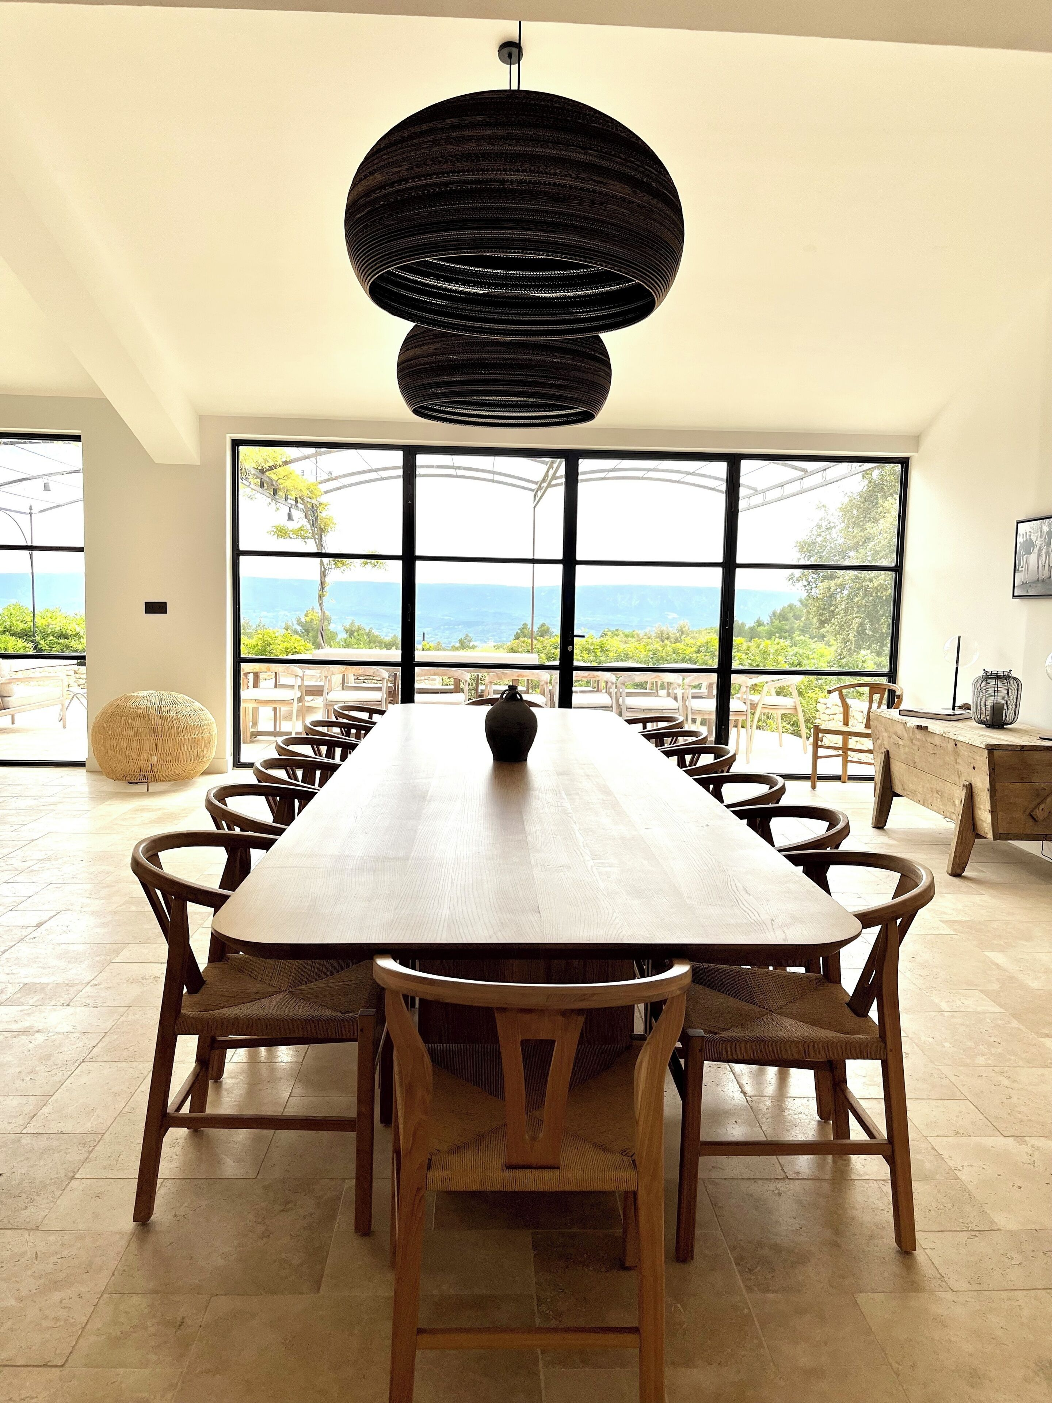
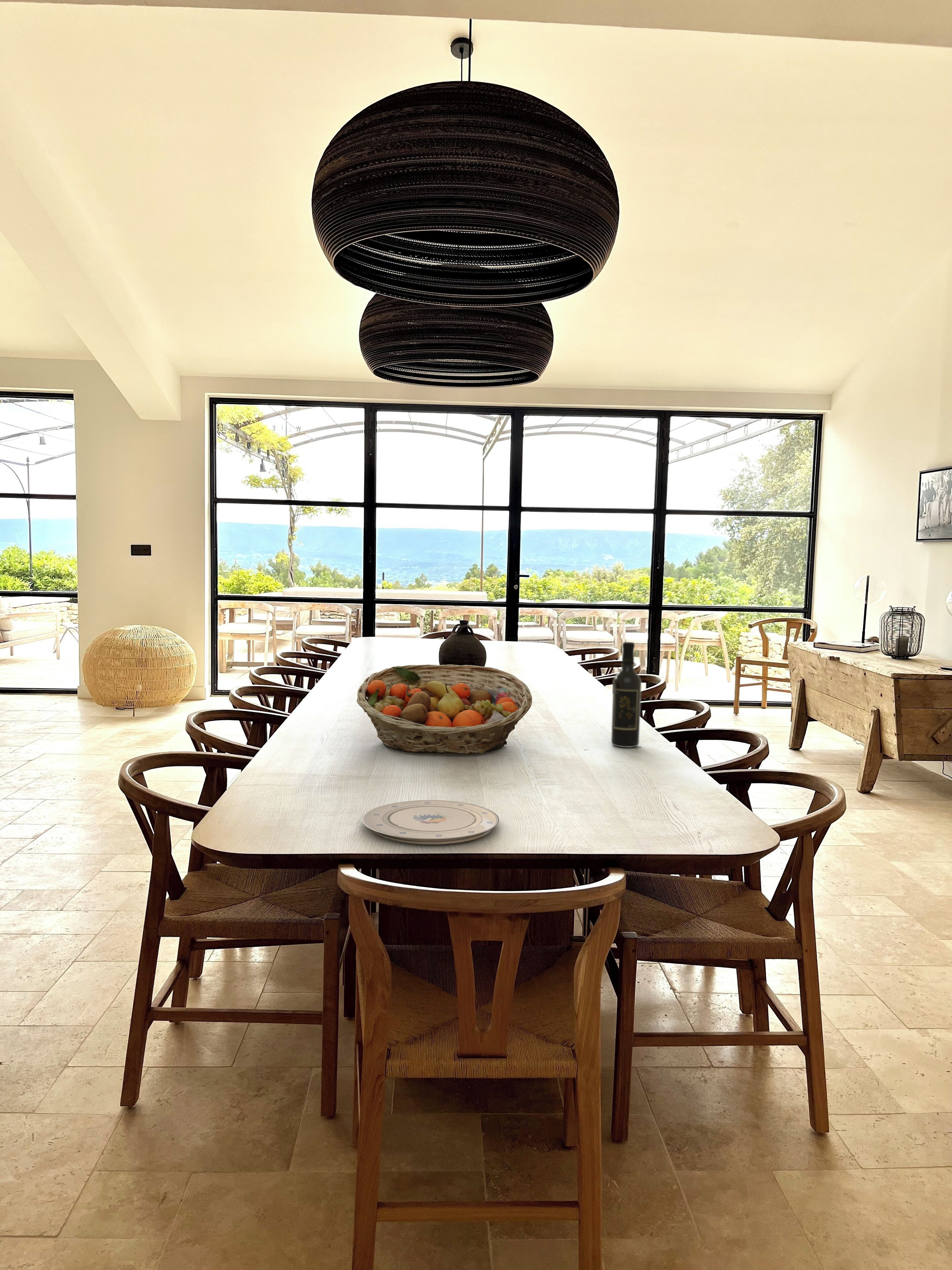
+ fruit basket (444, 707)
+ plate (430, 821)
+ wine bottle (627, 694)
